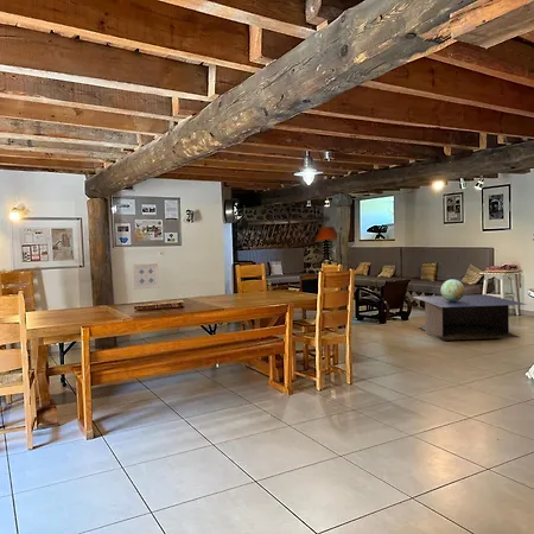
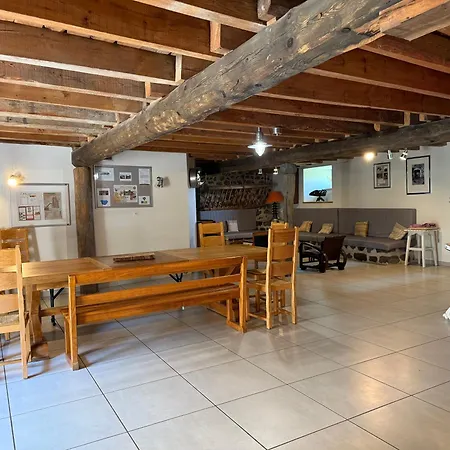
- coffee table (465, 316)
- decorative globe (452, 290)
- wall art (146, 275)
